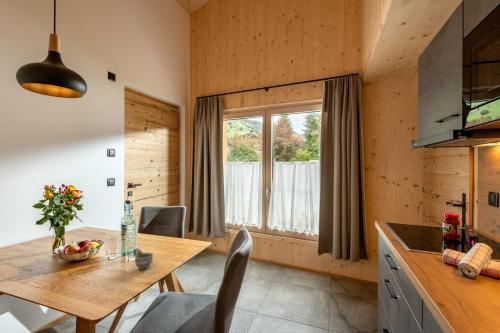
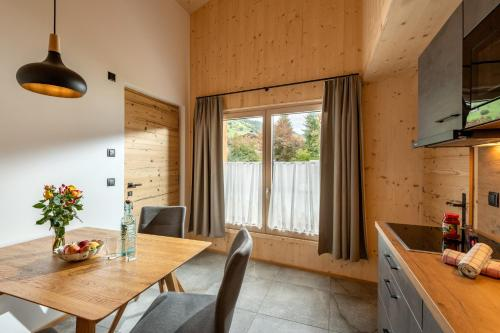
- cup (143, 258)
